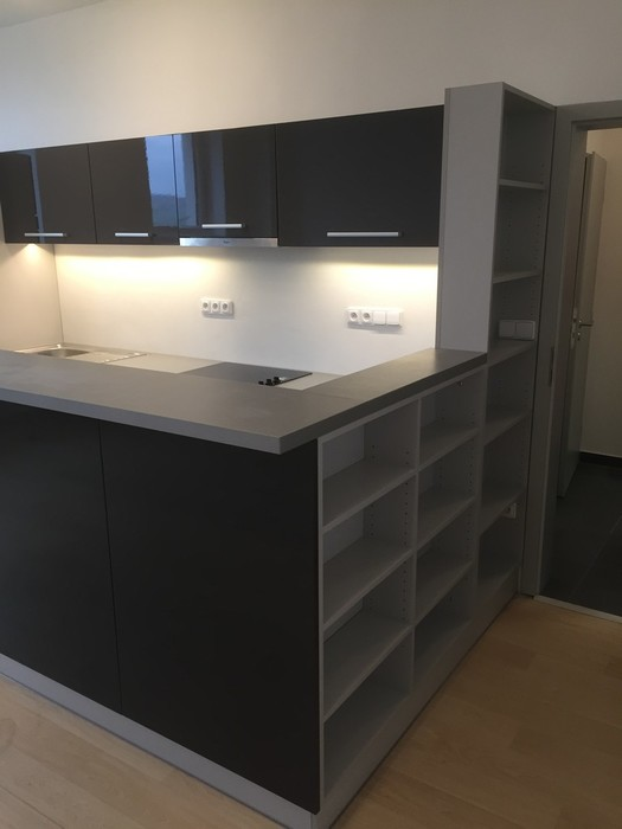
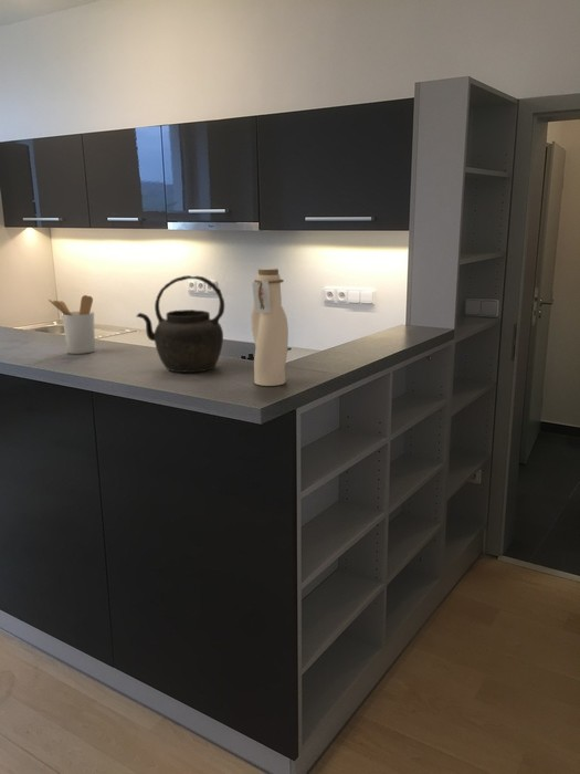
+ kettle (180, 322)
+ utensil holder (72, 324)
+ water bottle (268, 327)
